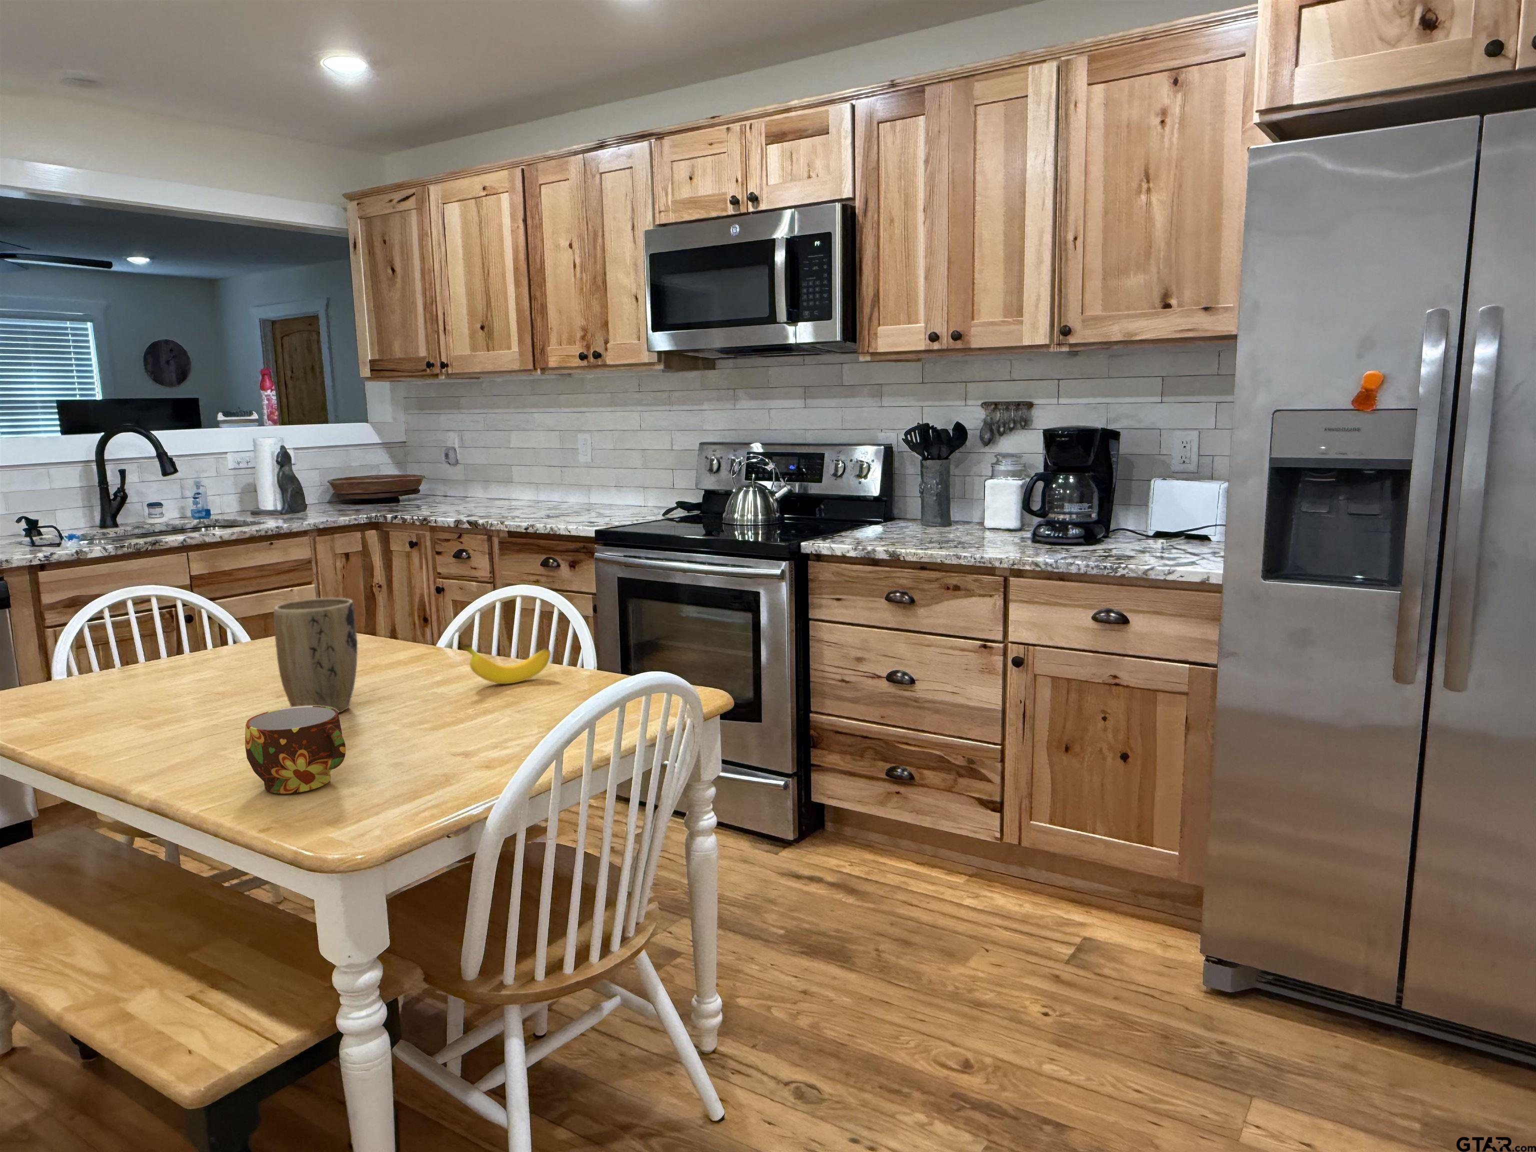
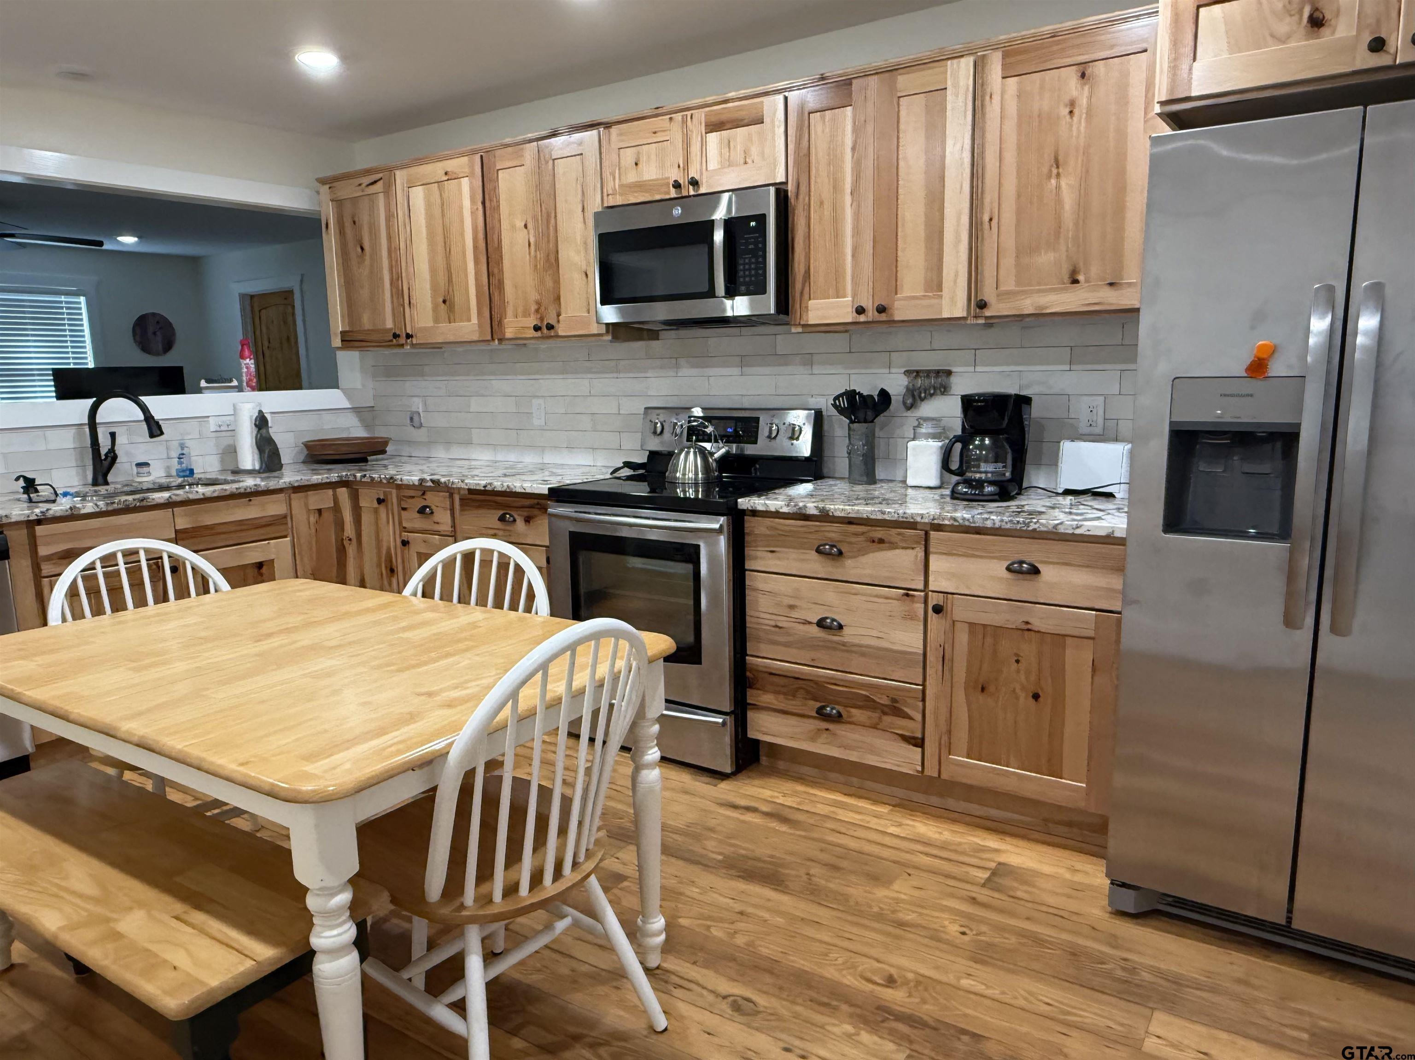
- cup (301, 750)
- plant pot (318, 657)
- banana (506, 666)
